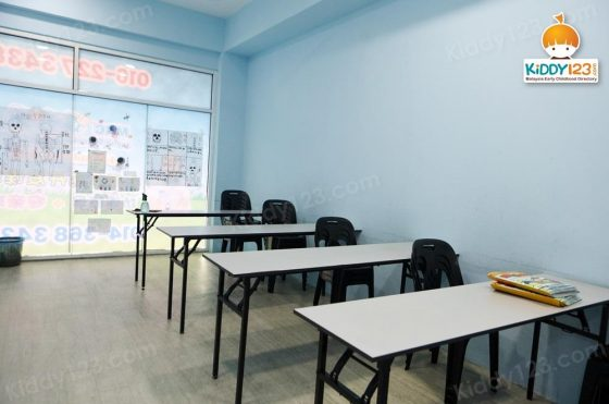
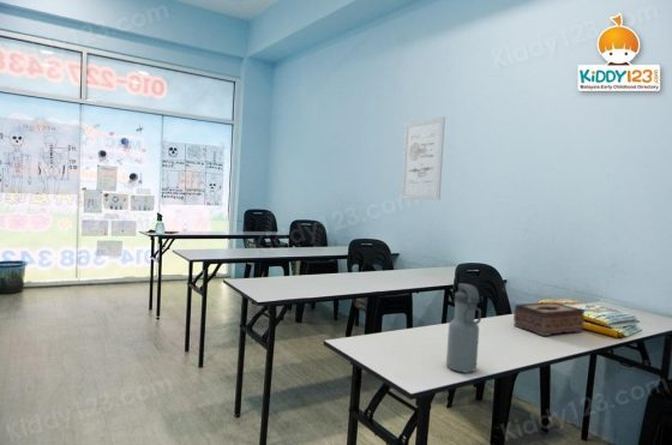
+ wall art (421, 160)
+ water bottle (463, 326)
+ tissue box (548, 318)
